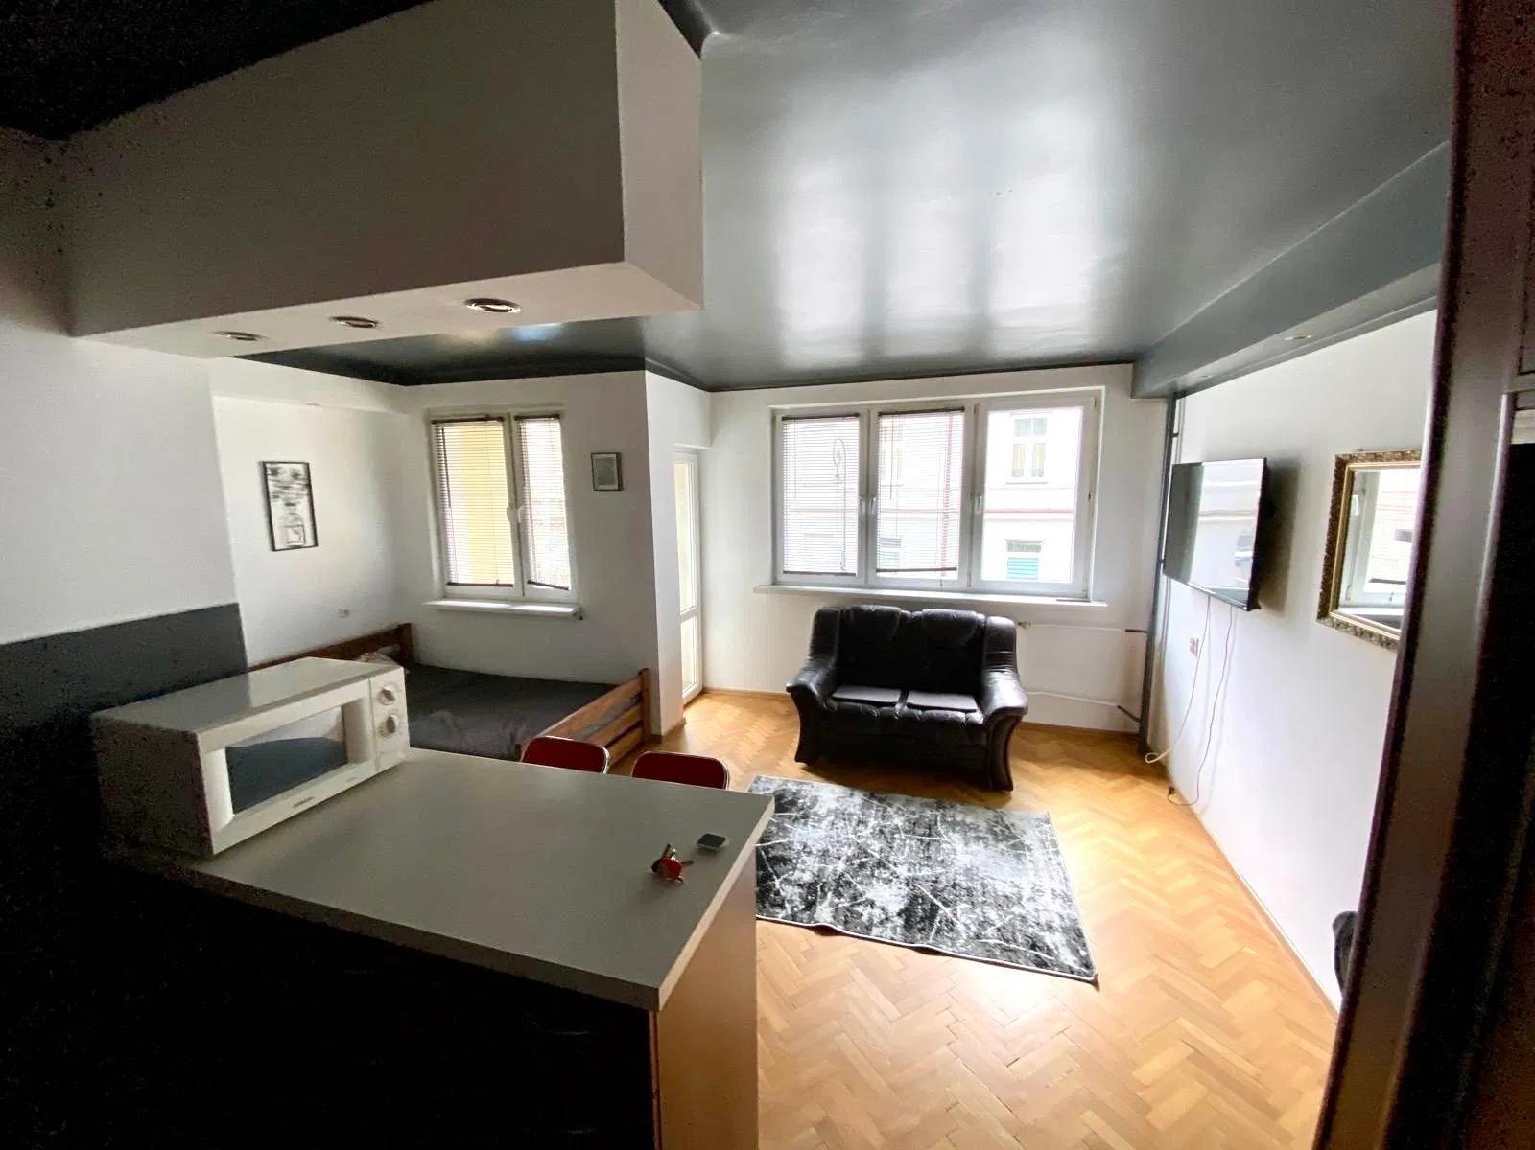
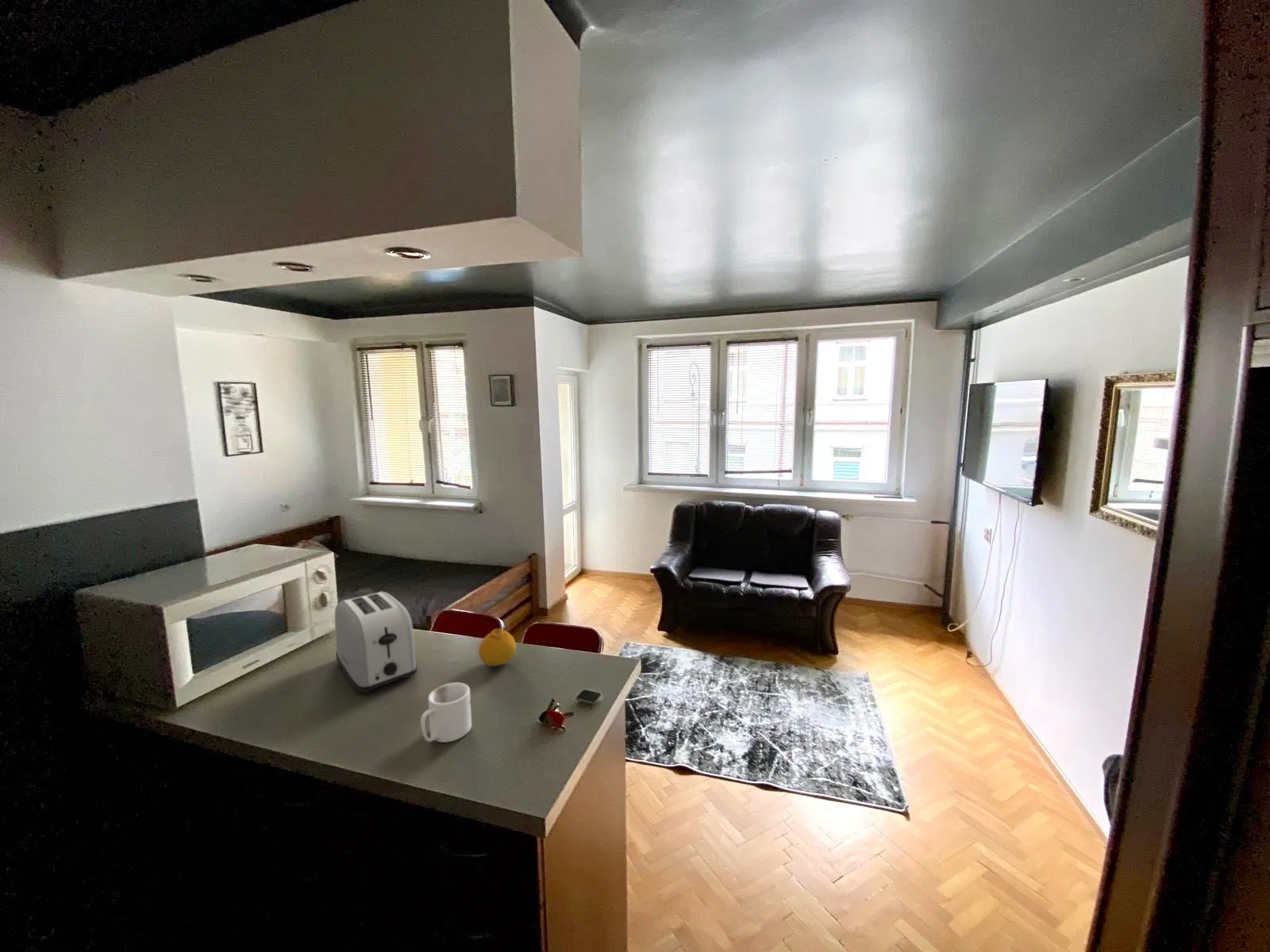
+ fruit (497, 647)
+ mug (444, 715)
+ toaster (374, 635)
